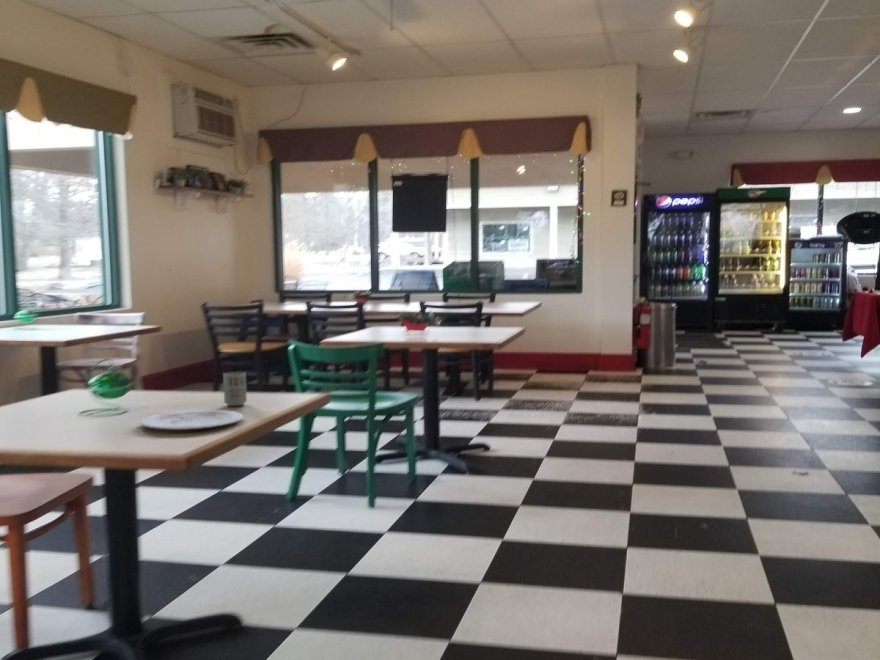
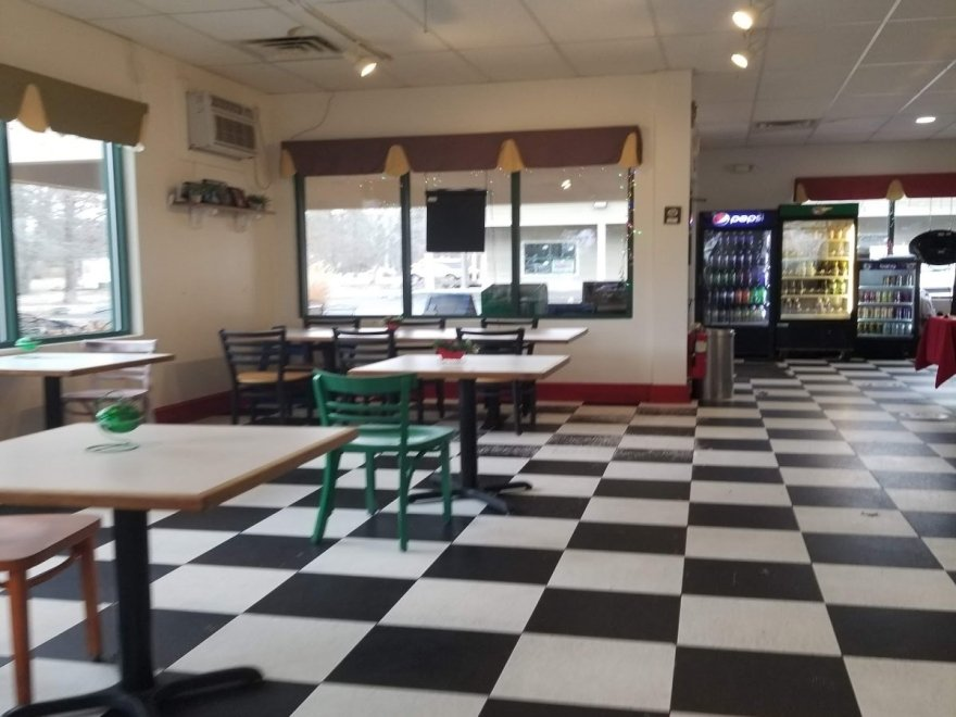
- cup (235, 388)
- plate (192, 420)
